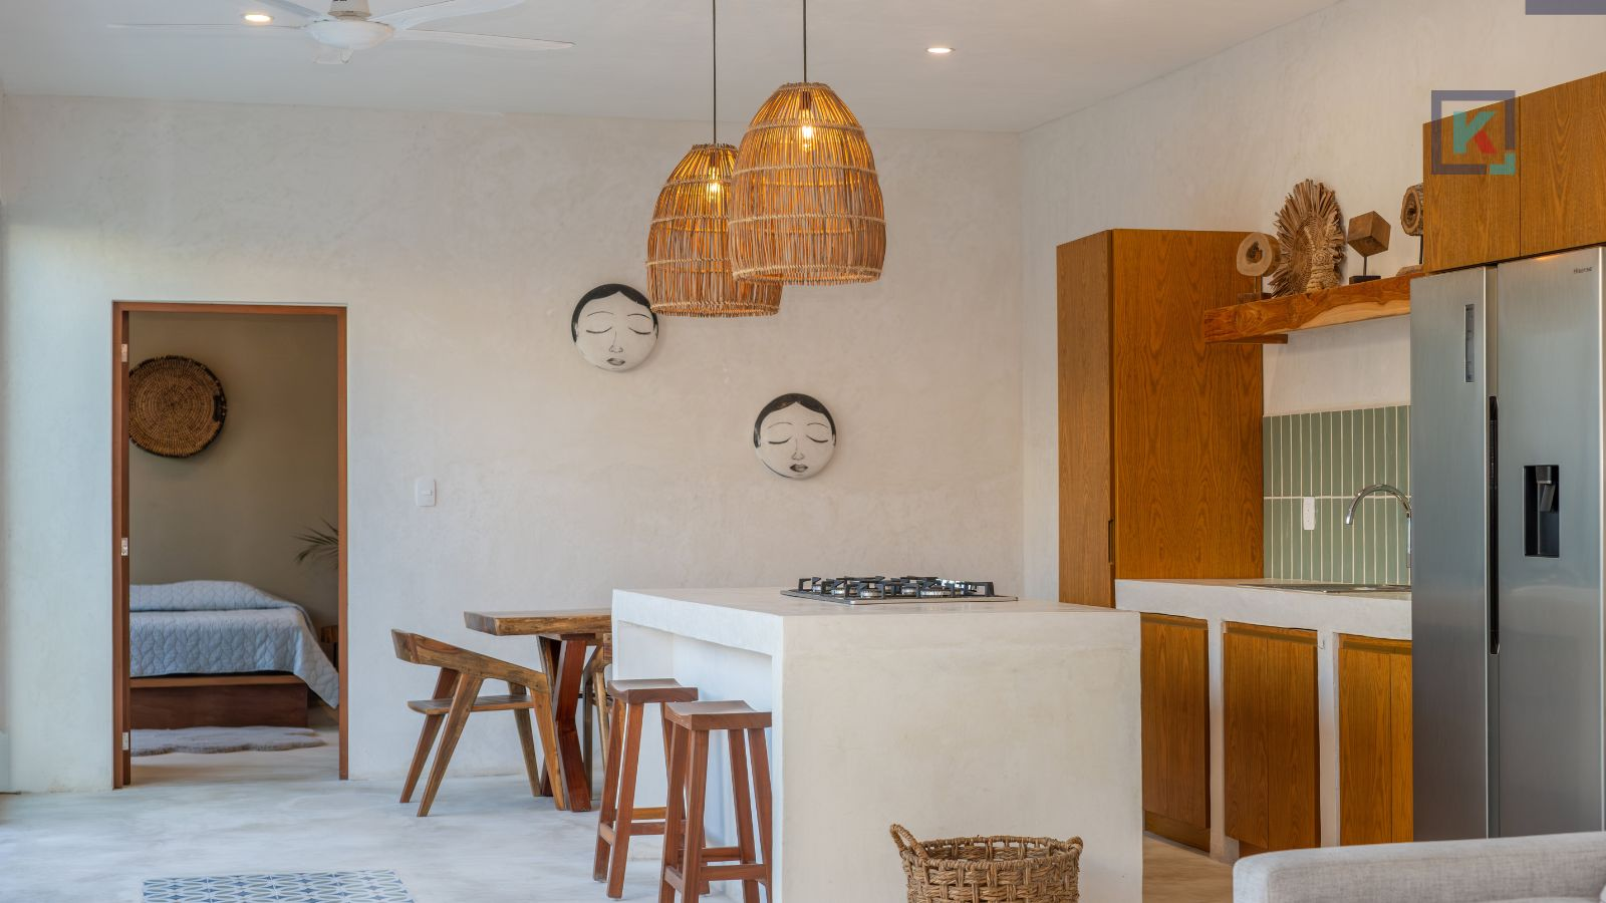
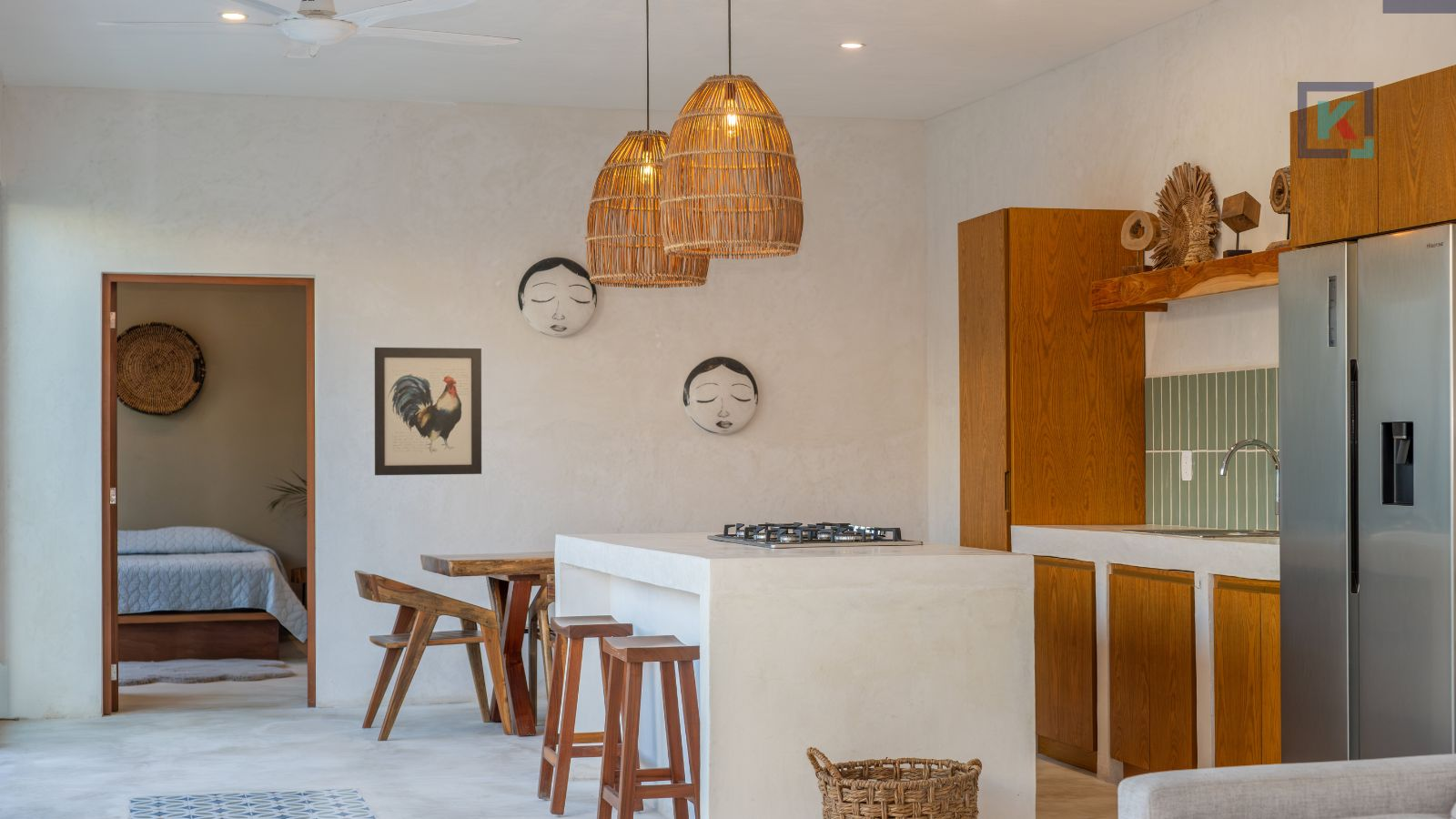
+ wall art (428, 410)
